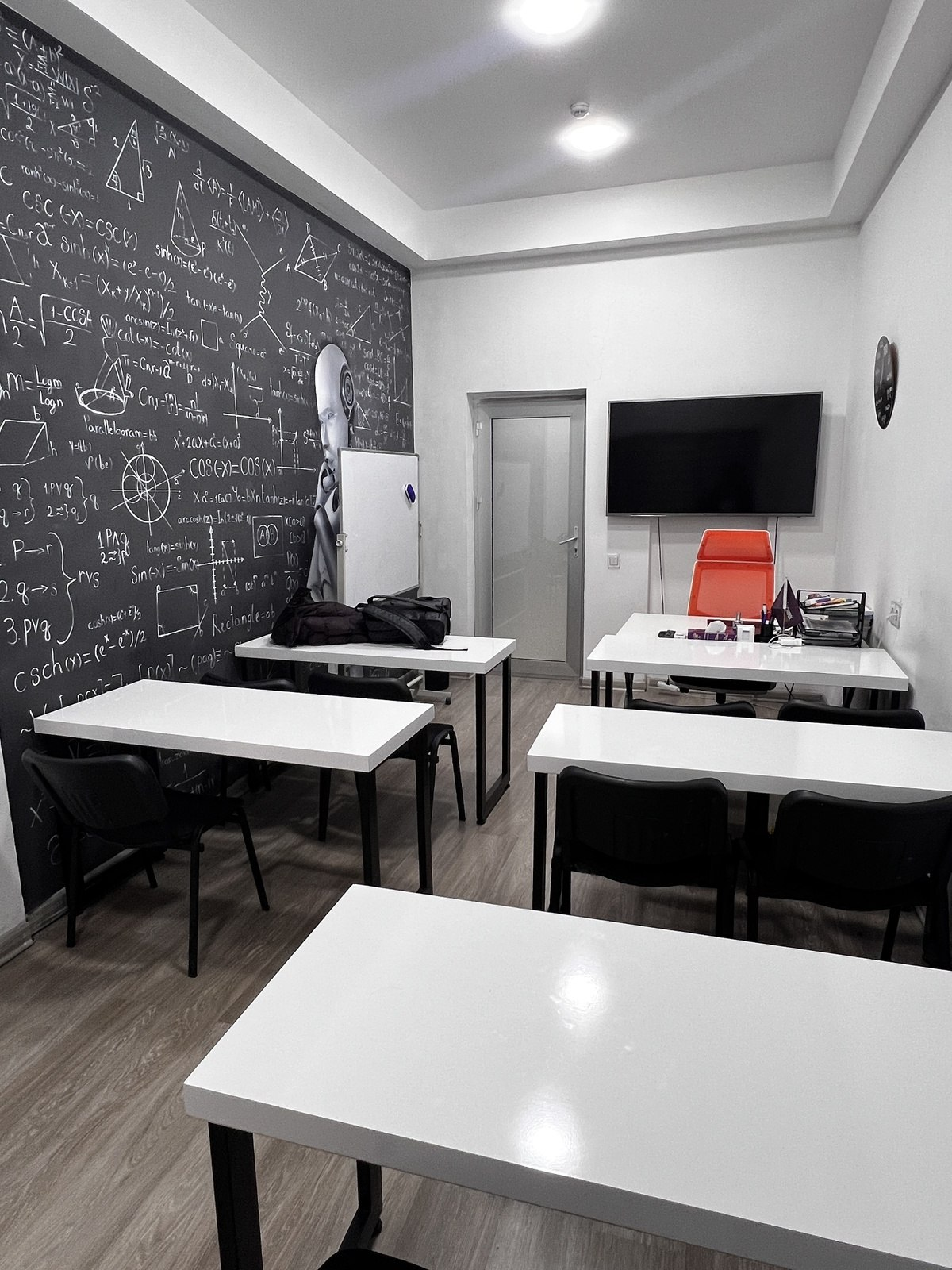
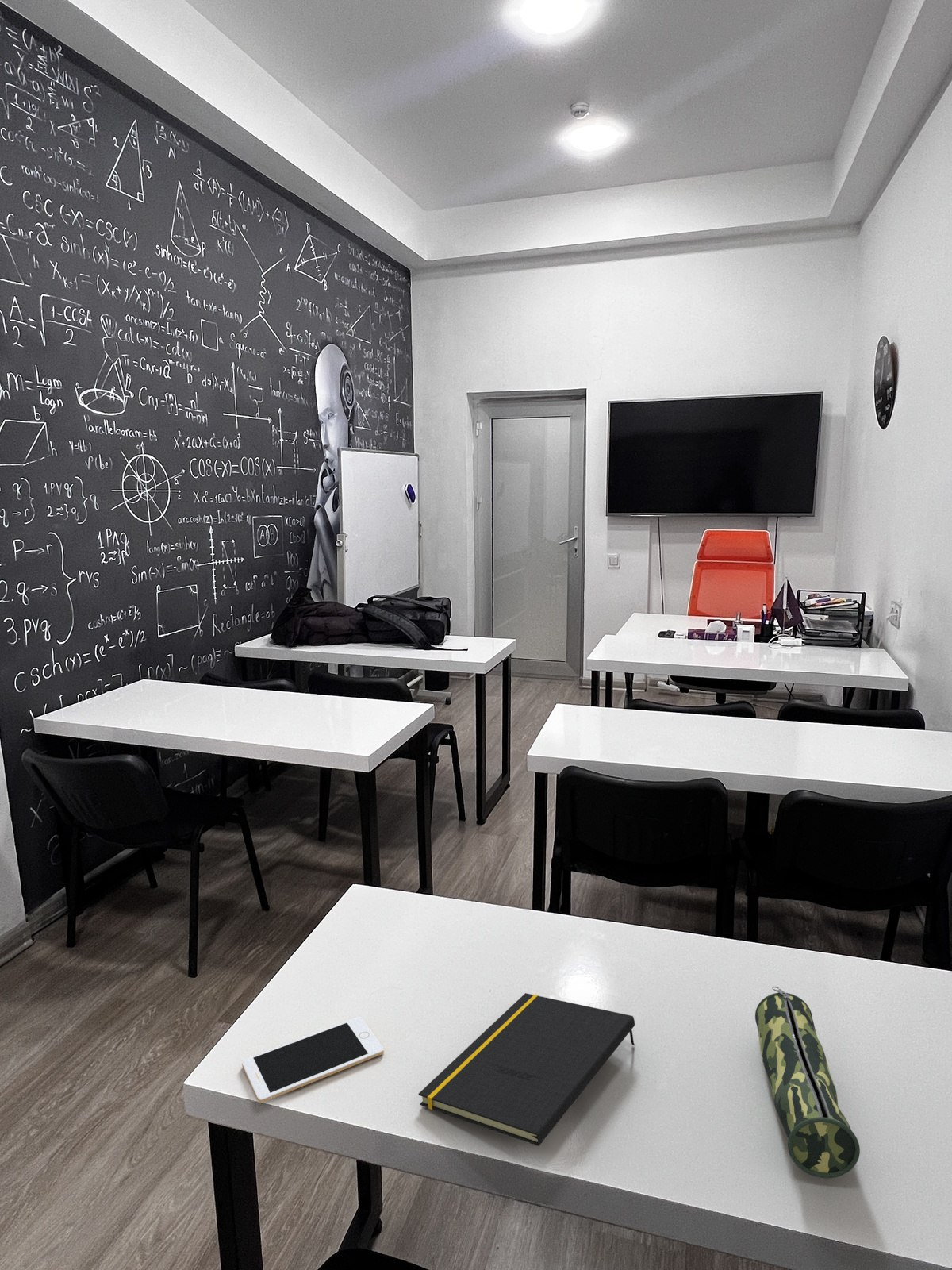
+ notepad (531, 1058)
+ pencil case (800, 1074)
+ cell phone (313, 1056)
